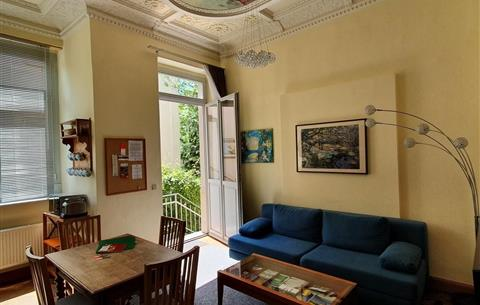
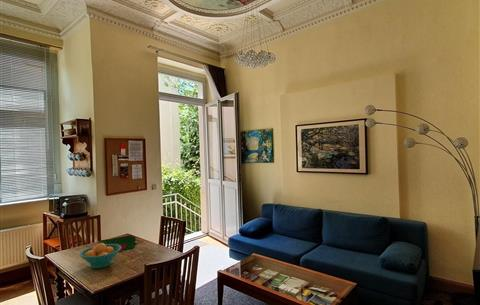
+ fruit bowl (101, 254)
